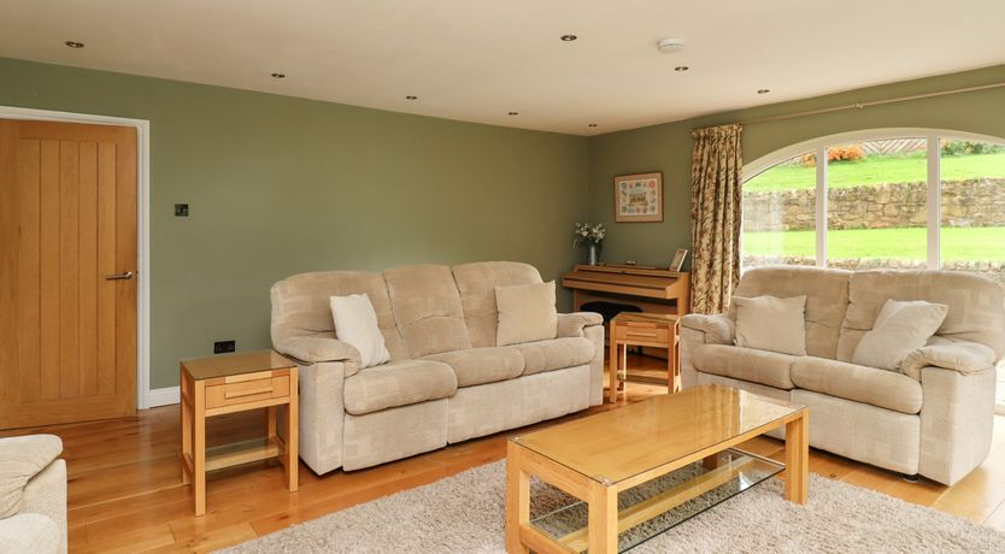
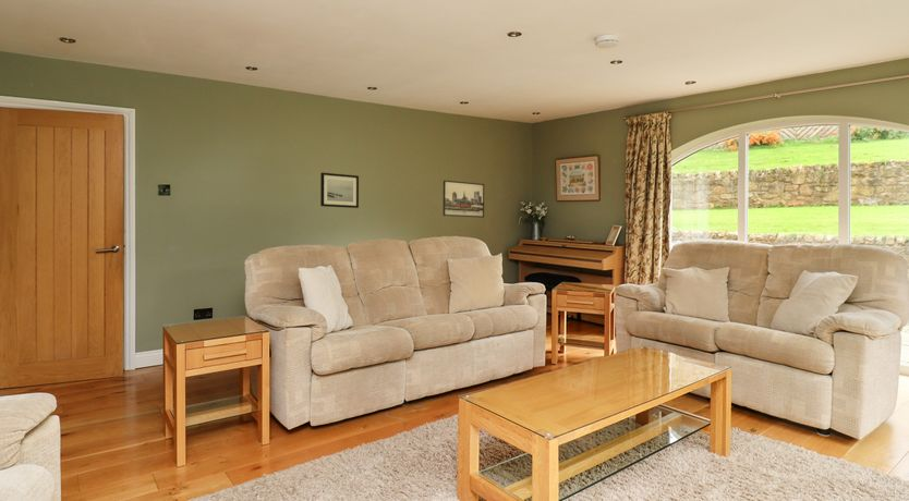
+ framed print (463, 199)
+ wall art (340, 191)
